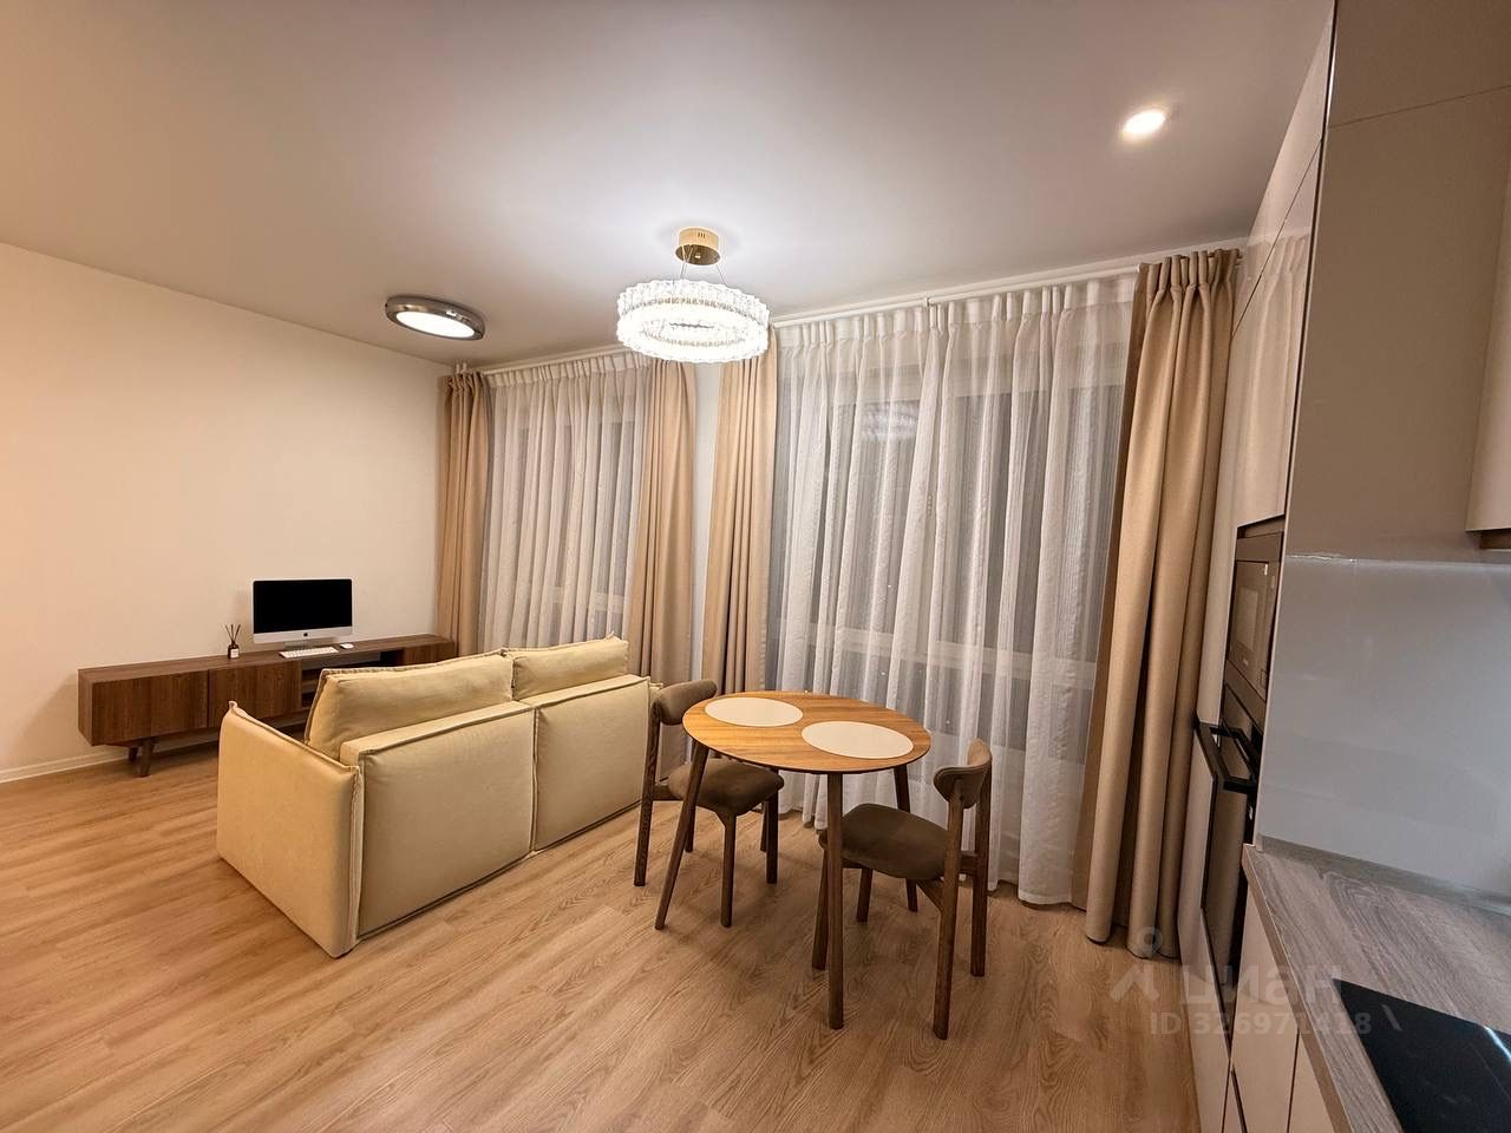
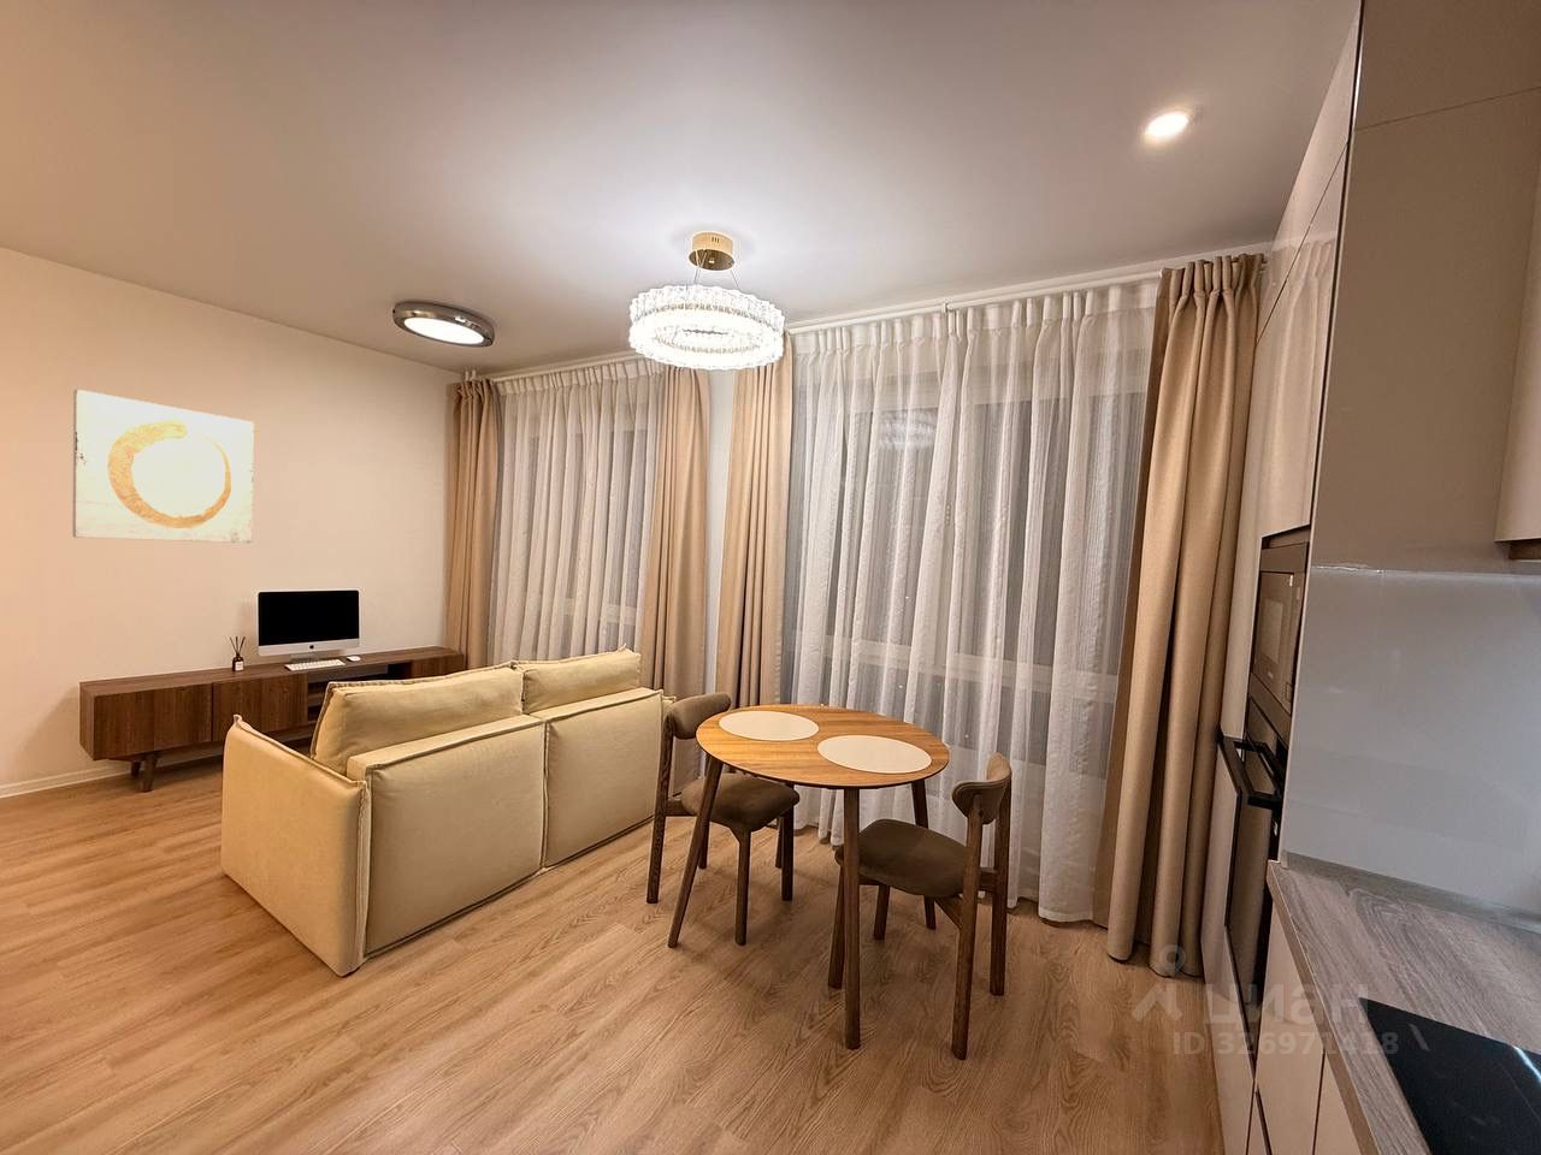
+ wall art (171, 474)
